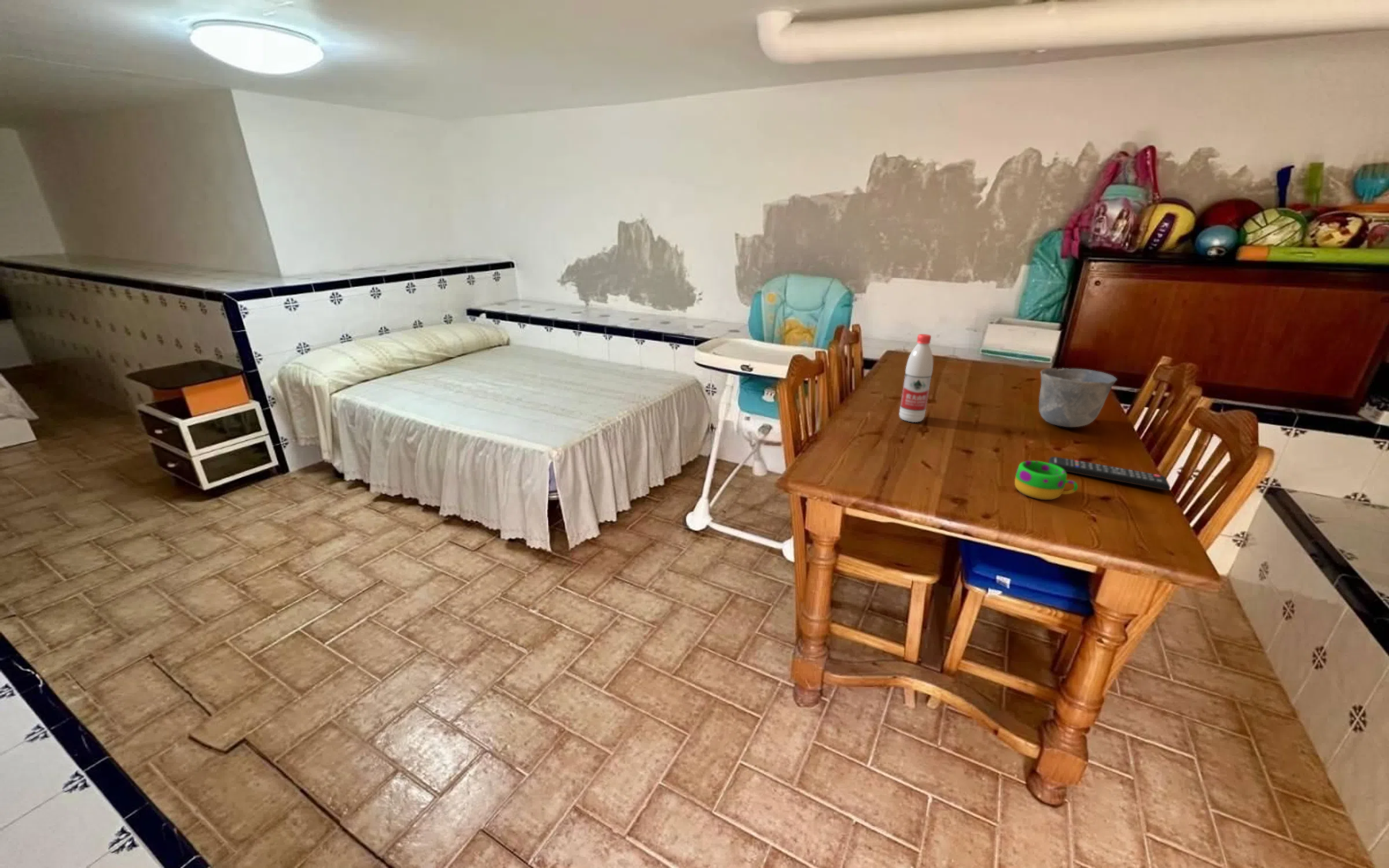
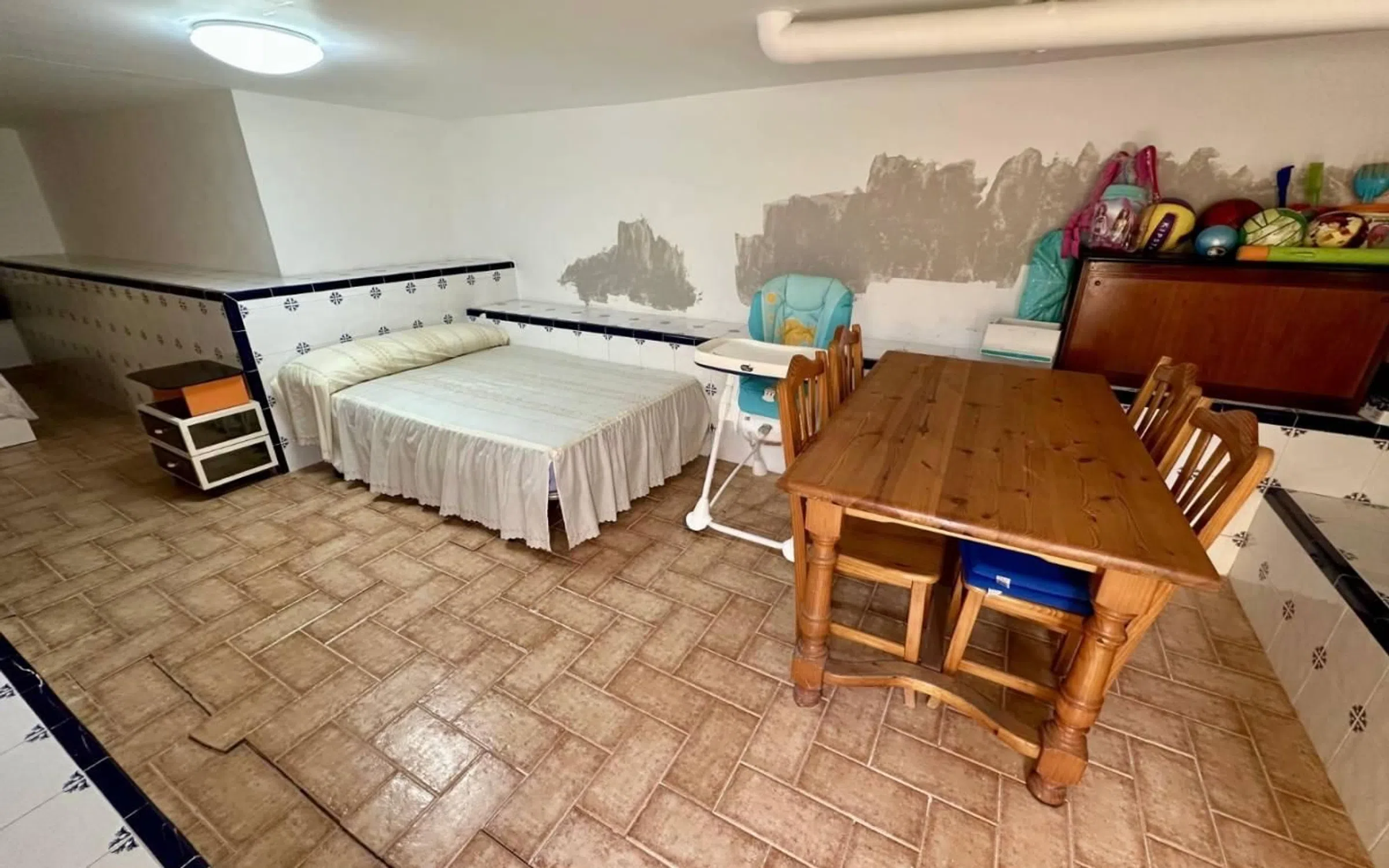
- cup (1071, 399)
- water bottle (917, 378)
- remote control (1106, 473)
- mug (1046, 482)
